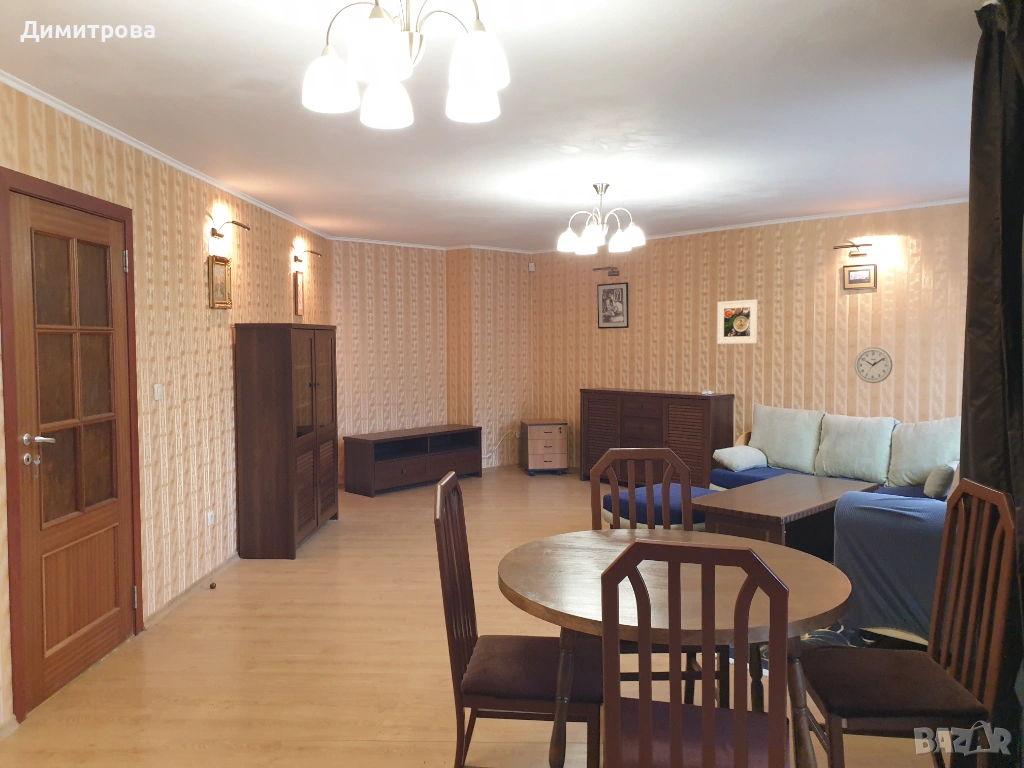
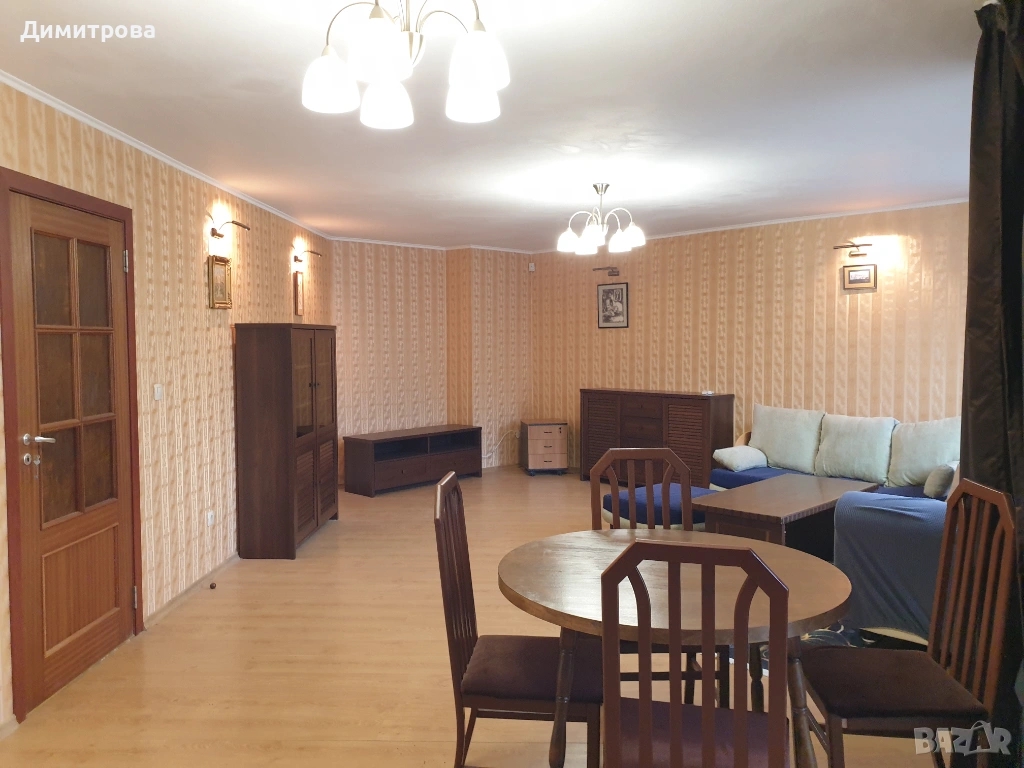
- wall clock (872, 365)
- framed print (737, 322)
